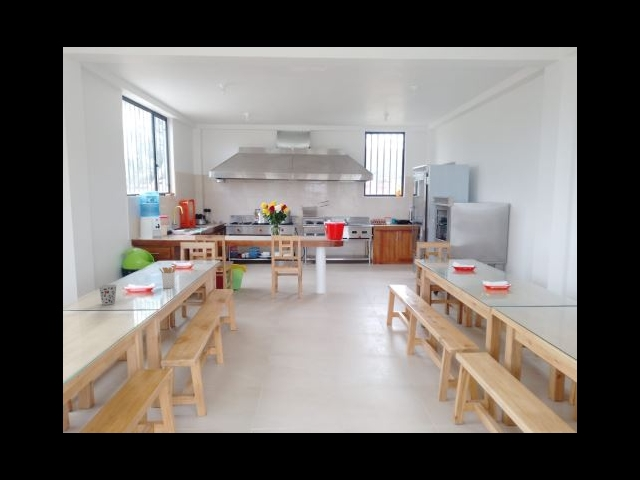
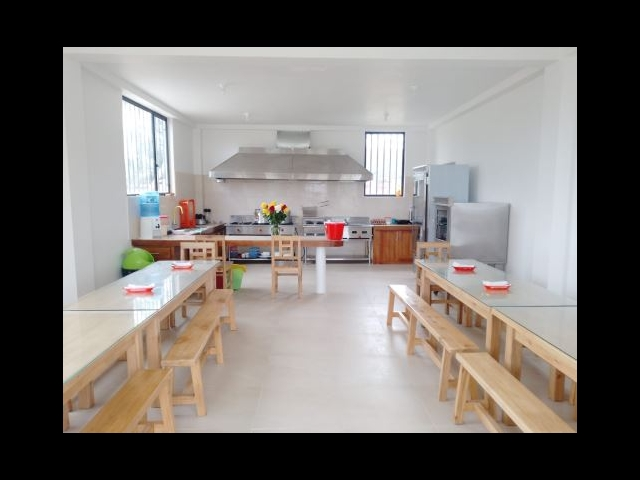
- cup (108, 294)
- utensil holder (168, 276)
